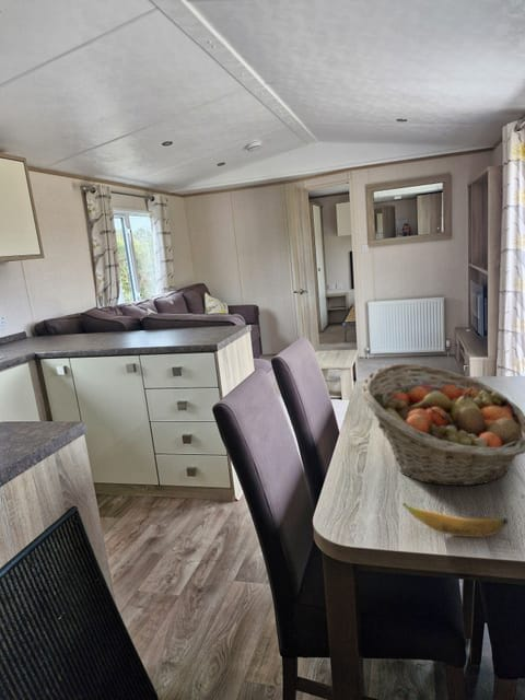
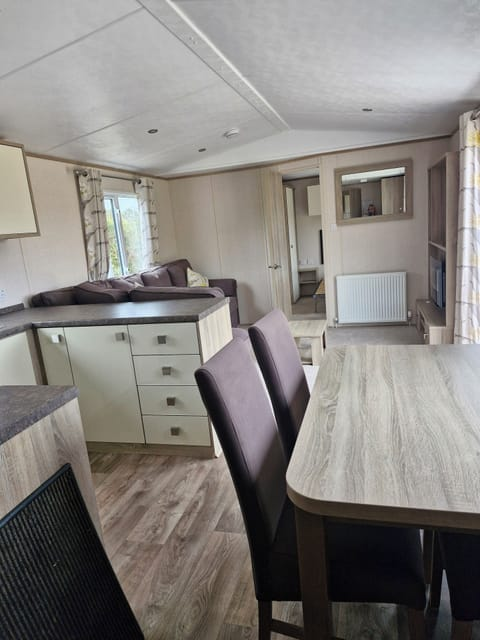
- banana (454, 518)
- fruit basket (443, 417)
